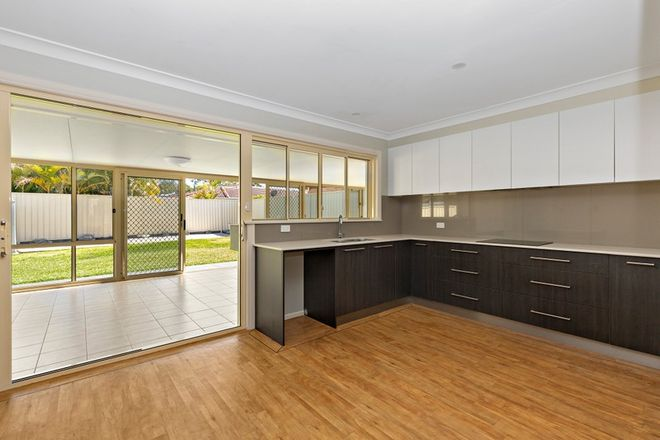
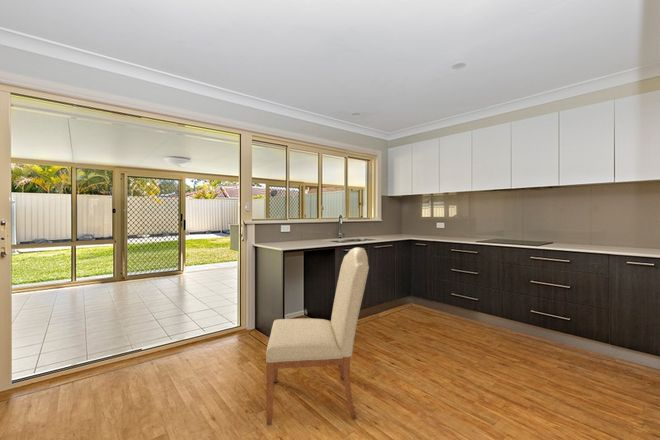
+ chair (318, 322)
